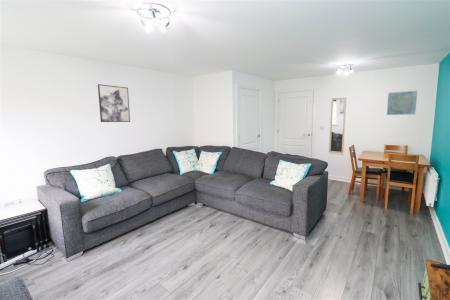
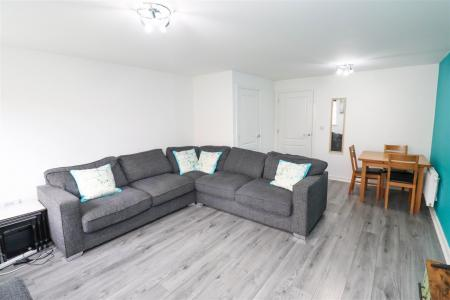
- wall art (401, 103)
- wall art (114, 104)
